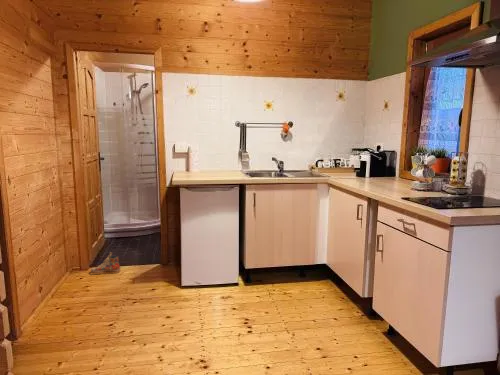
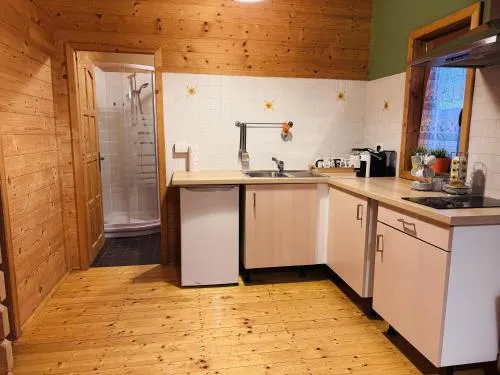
- shoe (105, 262)
